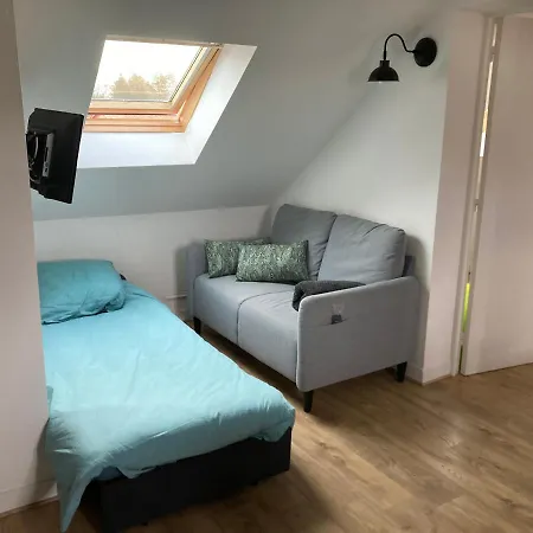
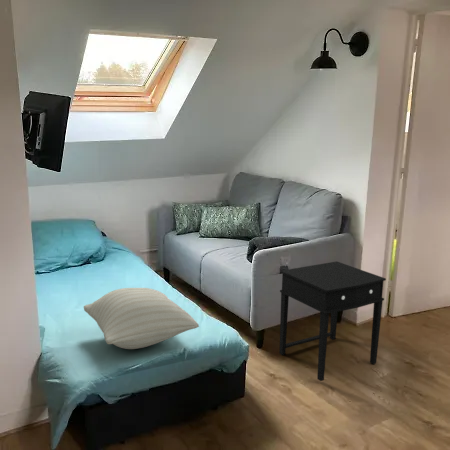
+ side table (331, 317)
+ pillow (139, 316)
